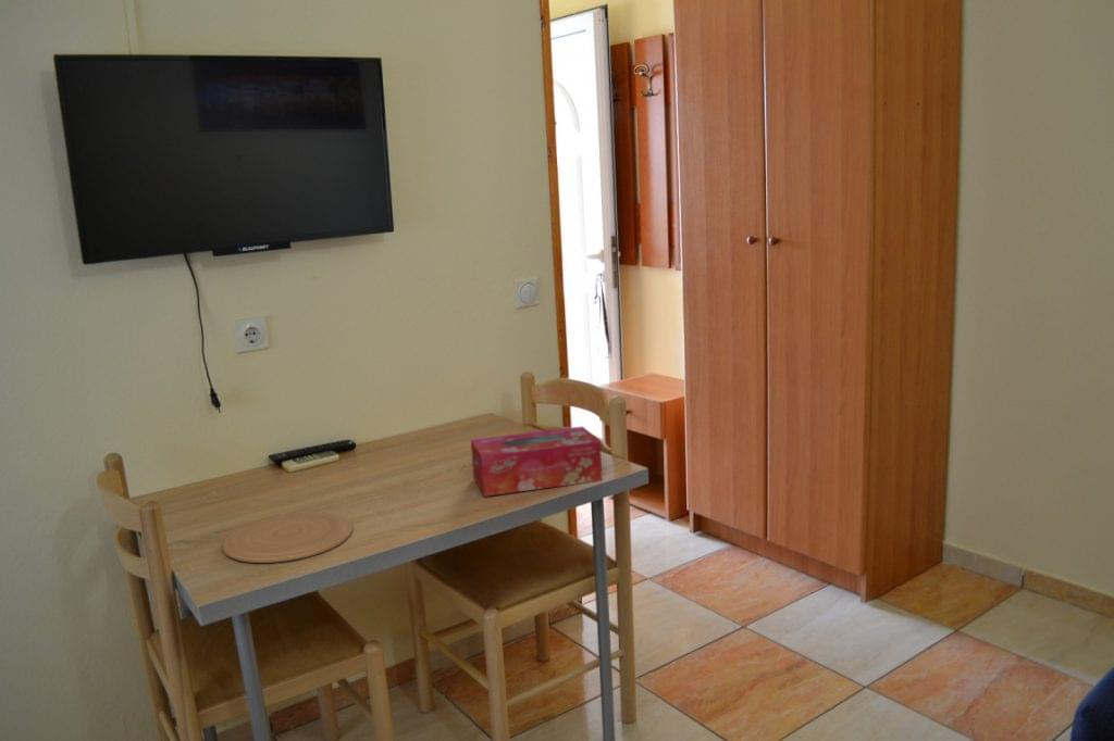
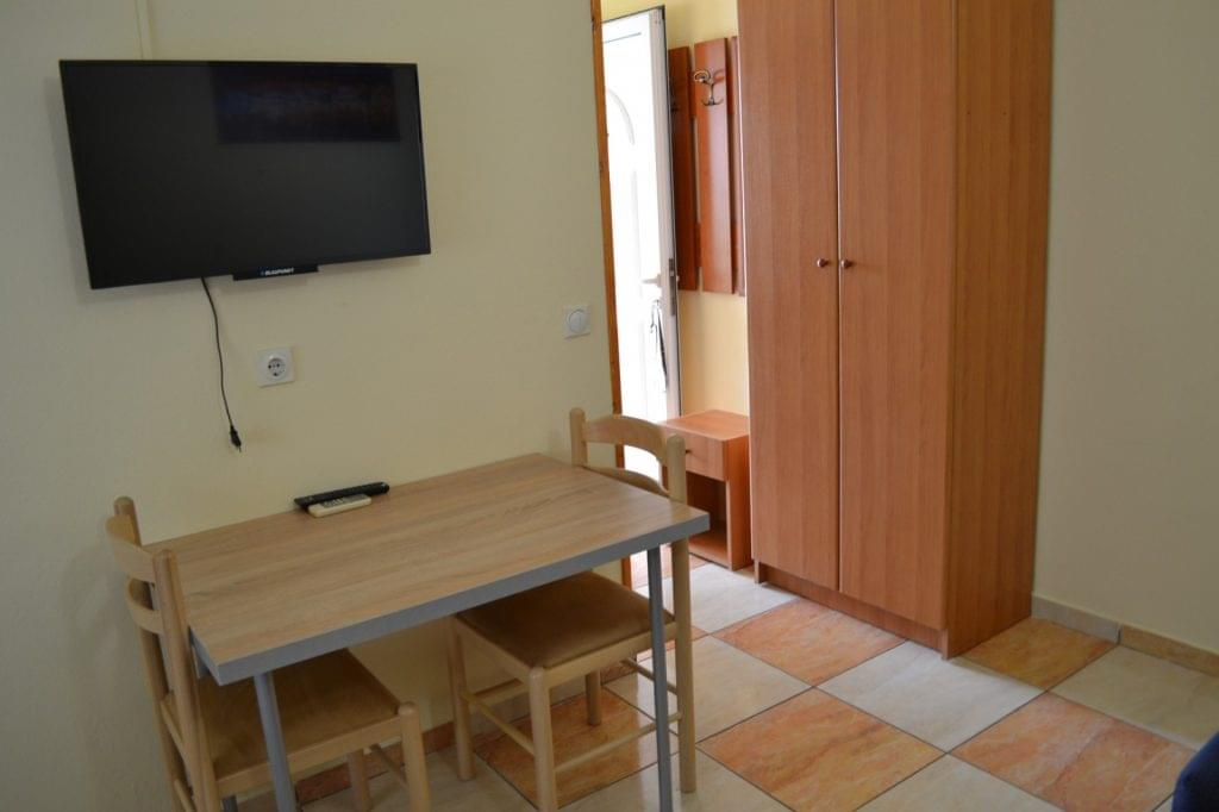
- tissue box (535, 460)
- plate (288, 535)
